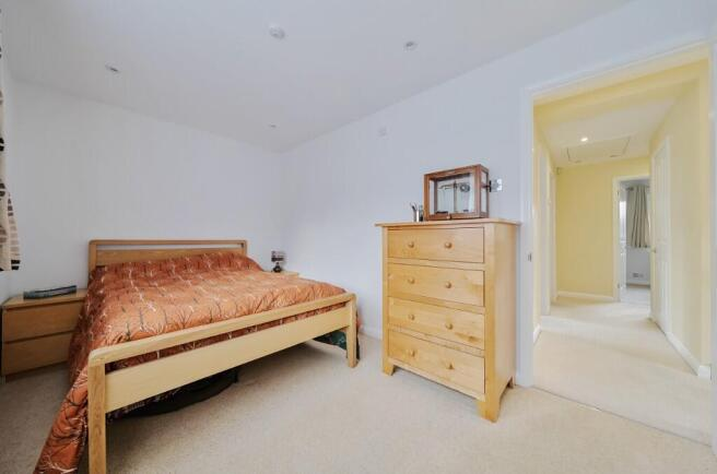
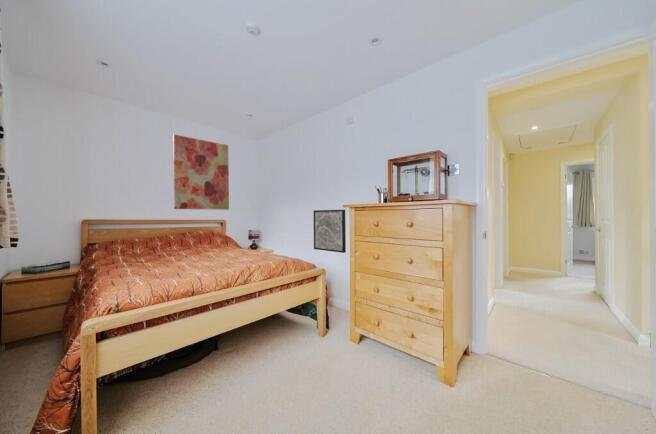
+ wall art (203, 174)
+ wall art (328, 230)
